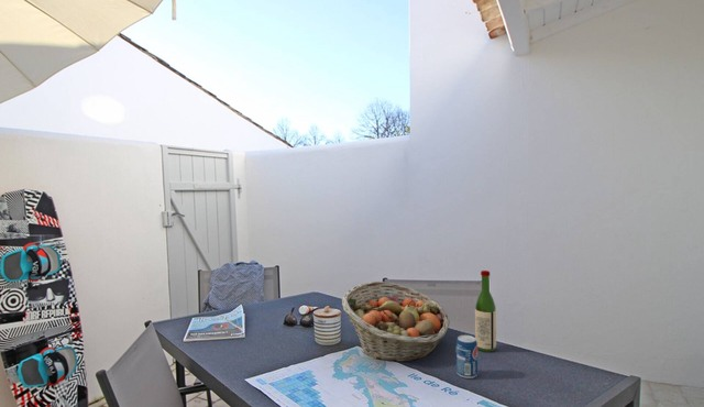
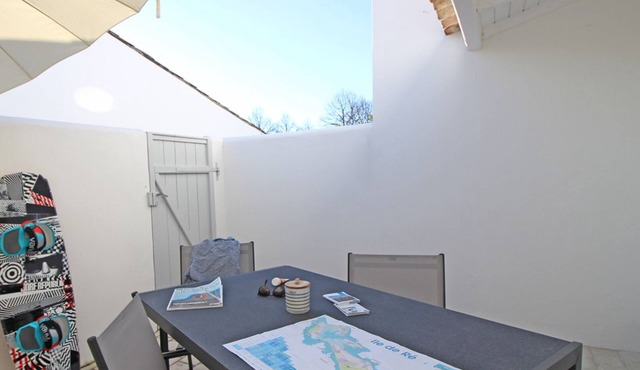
- wine bottle (485, 309)
- beverage can (466, 356)
- fruit basket (396, 317)
